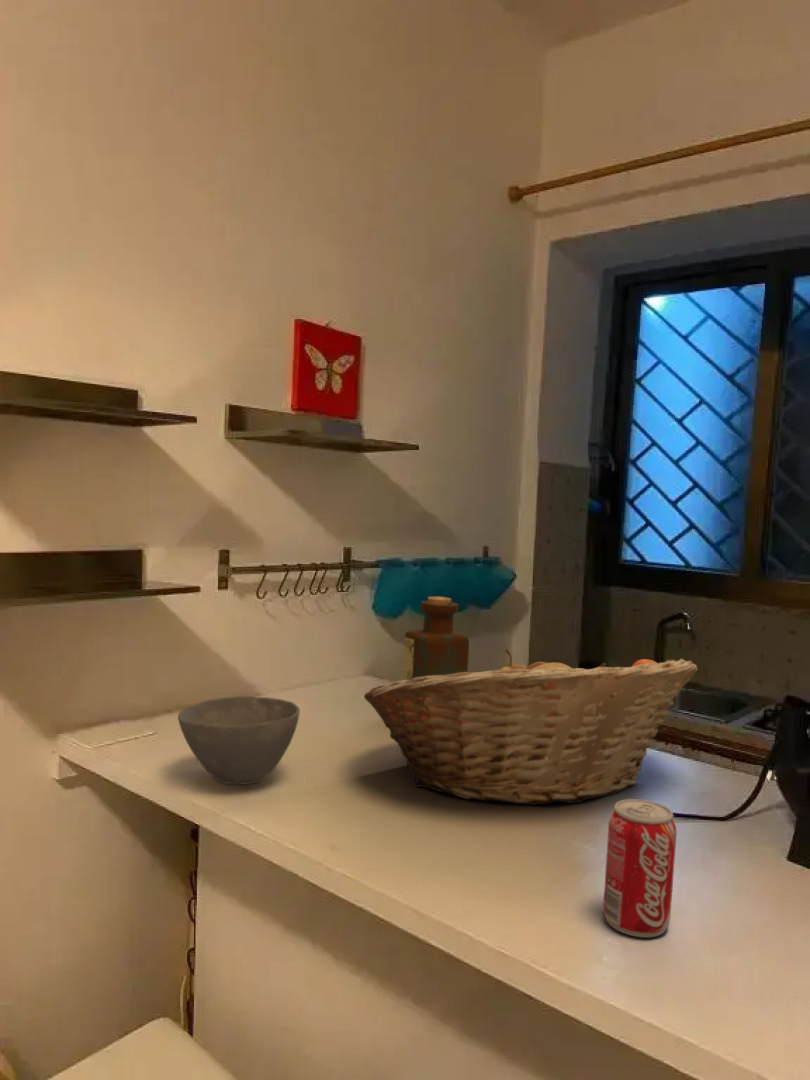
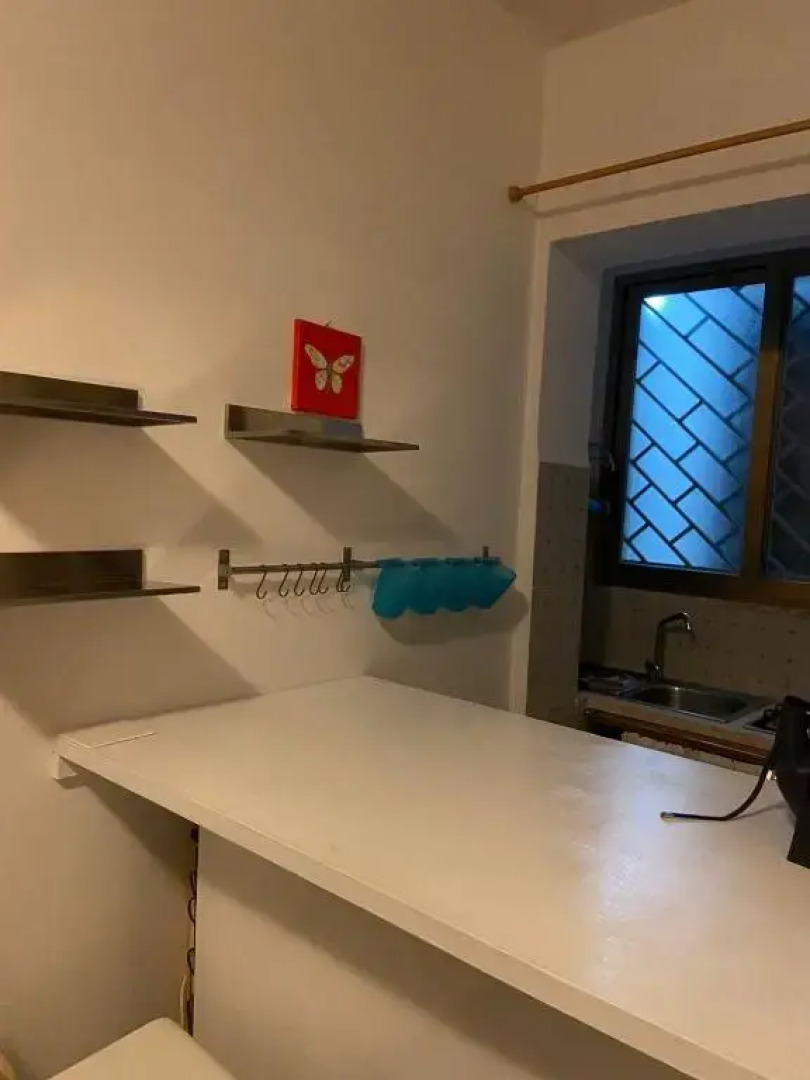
- bottle (435, 656)
- bowl (237, 742)
- fruit basket (530, 709)
- beverage can (639, 866)
